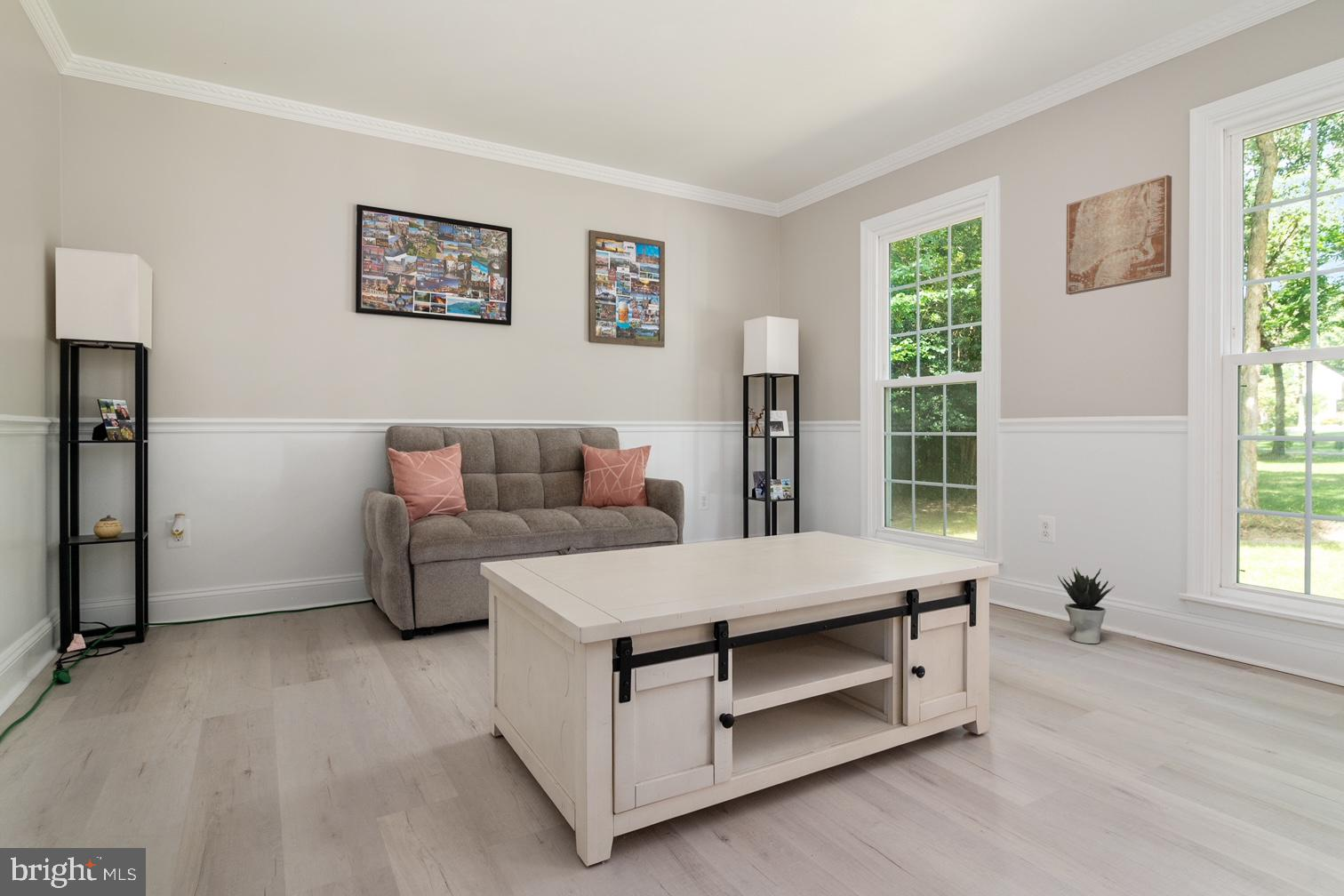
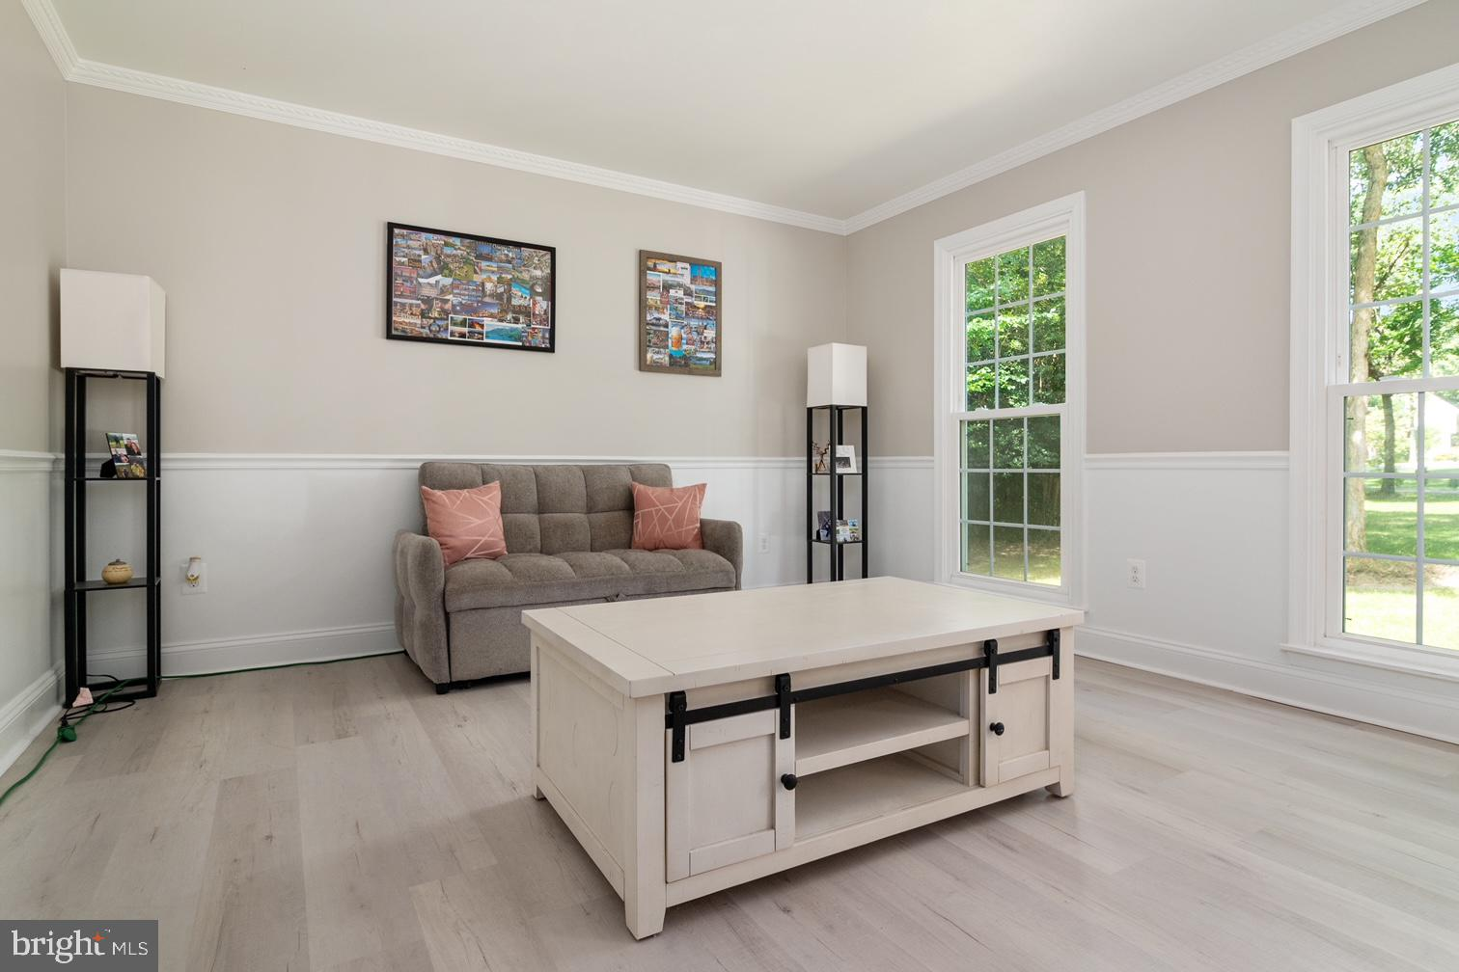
- potted plant (1082, 603)
- wall art (1116, 238)
